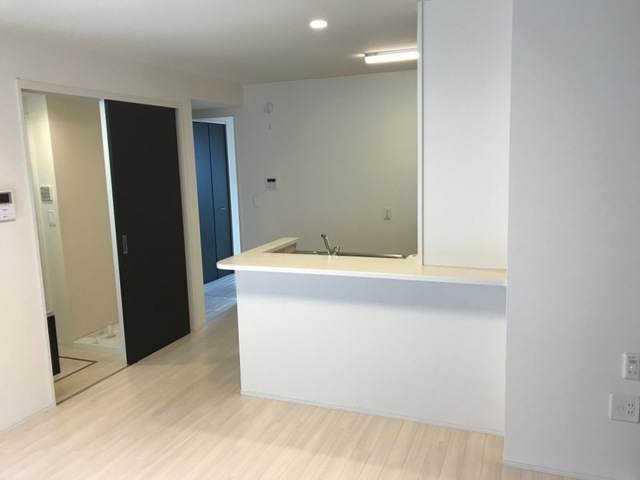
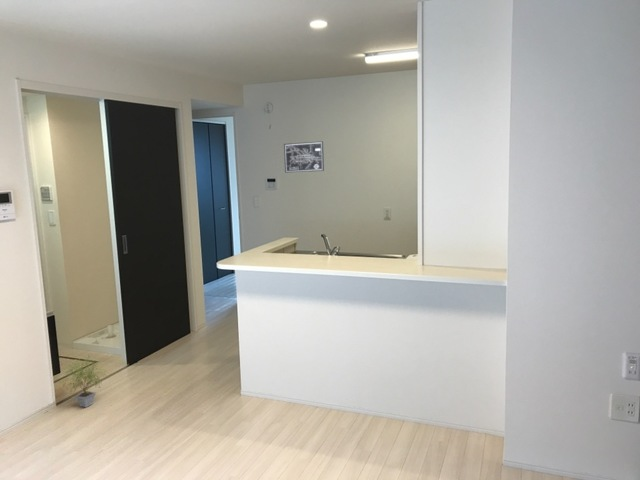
+ wall art (303, 157)
+ potted plant (84, 378)
